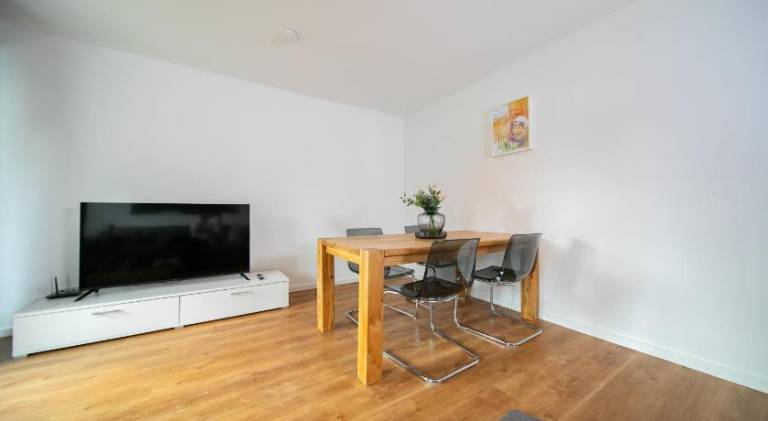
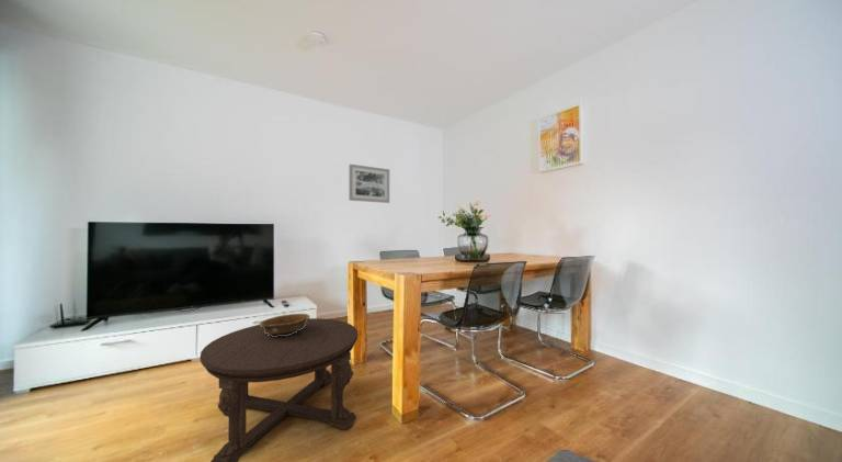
+ coffee table (286, 375)
+ wall art (369, 183)
+ decorative bowl (285, 325)
